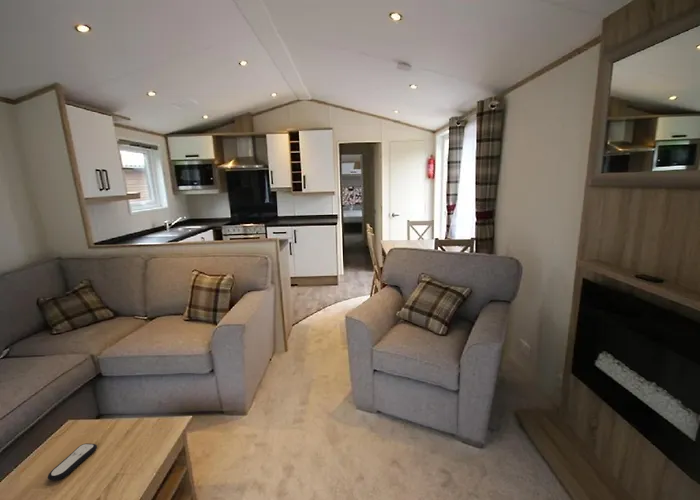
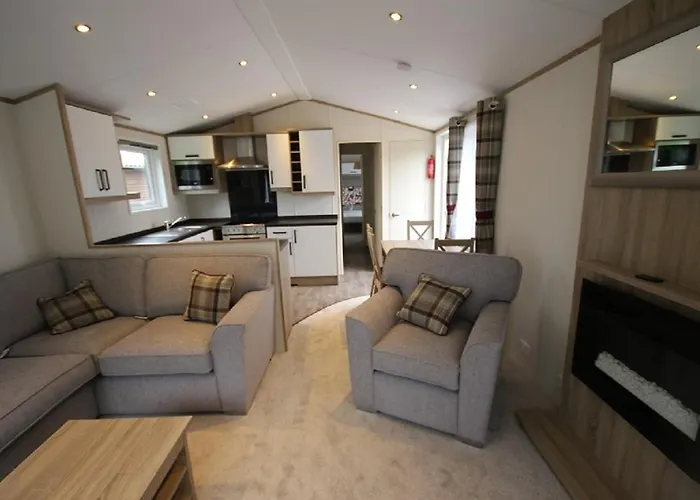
- remote control (72, 460)
